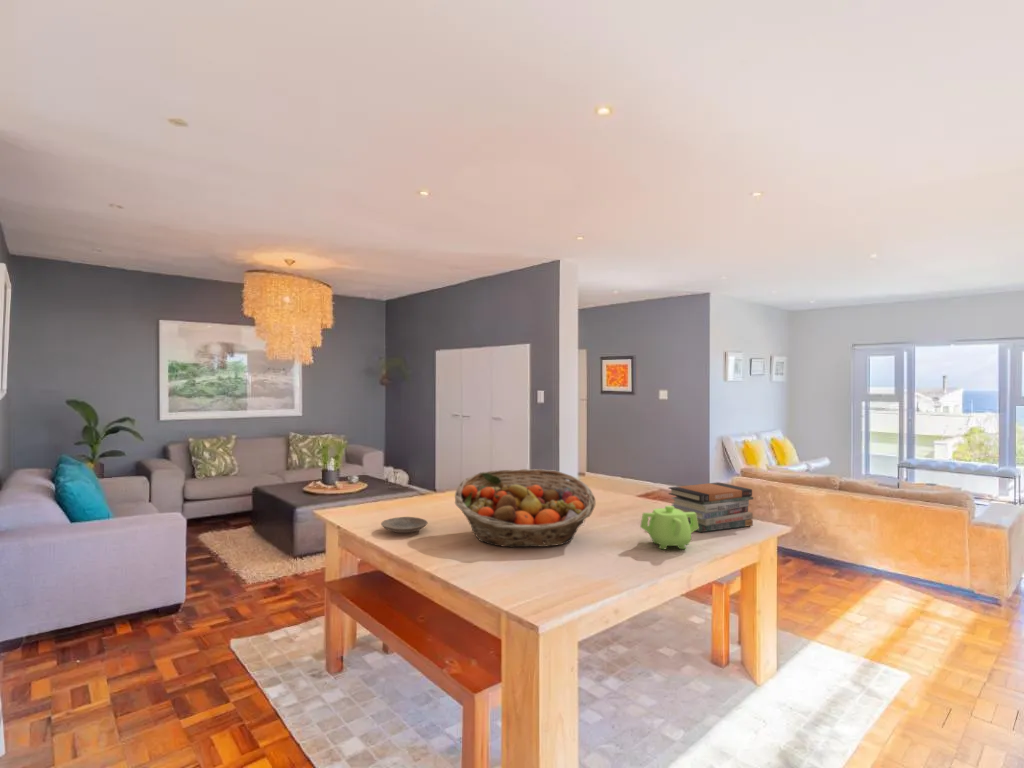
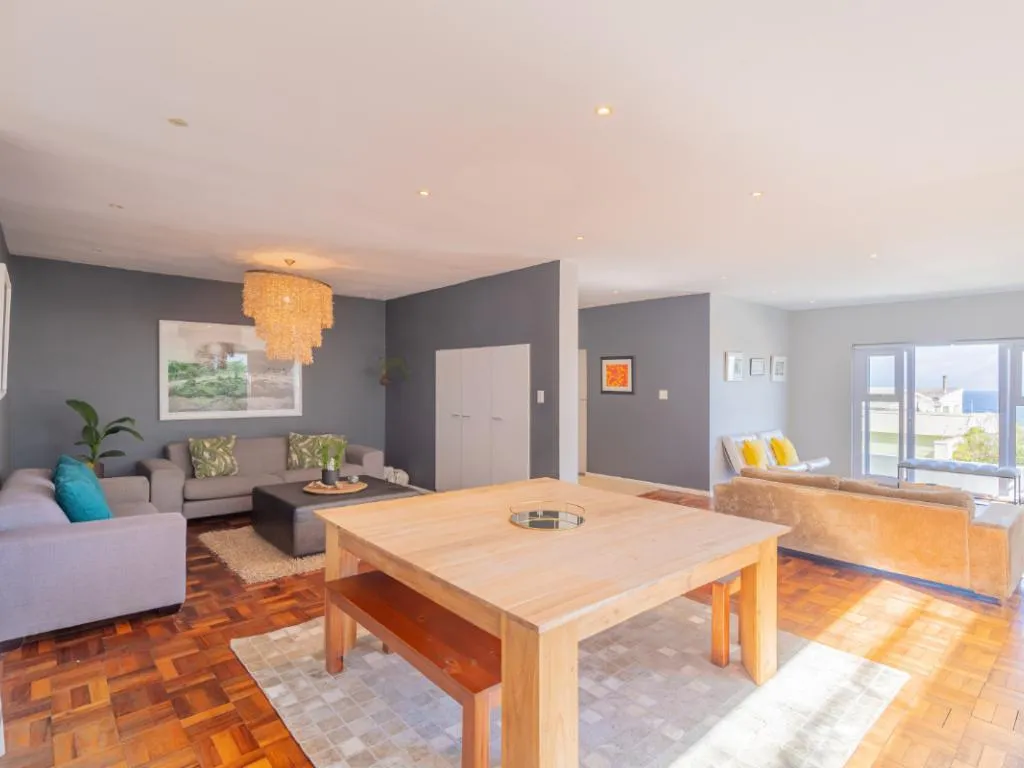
- plate (404, 526)
- teapot (668, 525)
- book stack (710, 506)
- fruit basket (524, 506)
